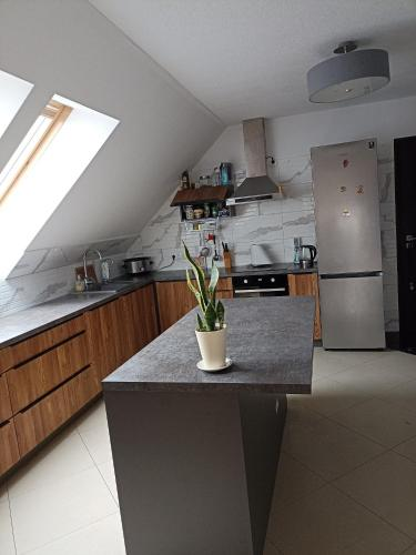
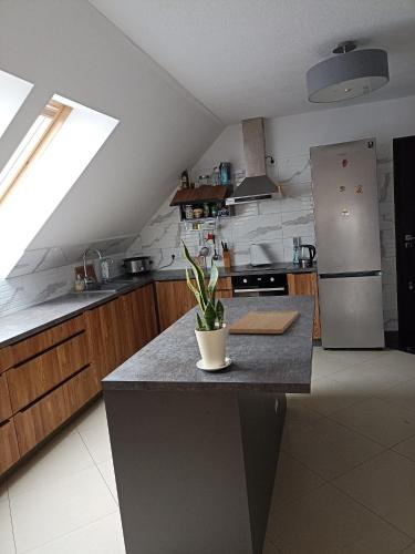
+ cutting board (264, 321)
